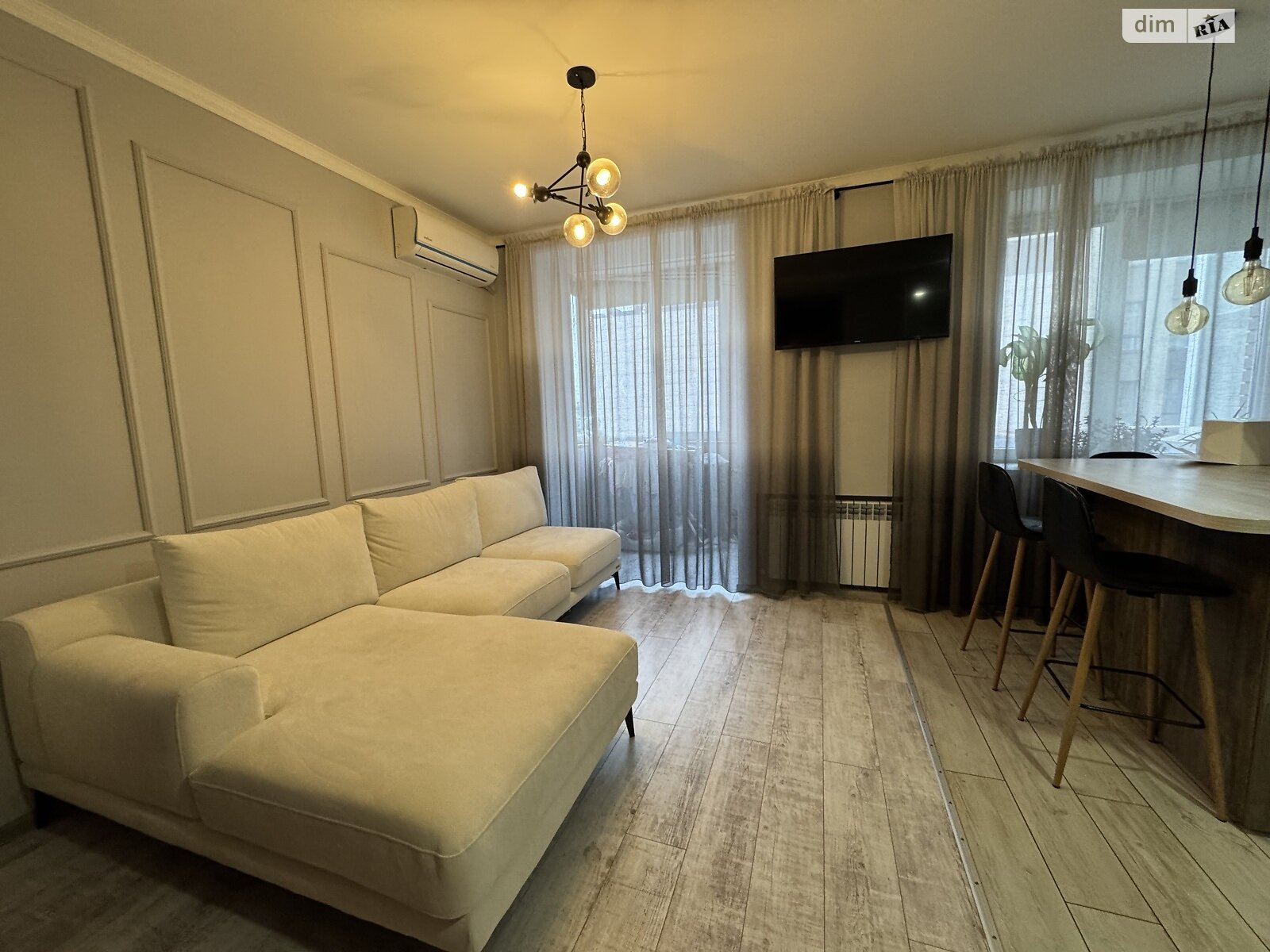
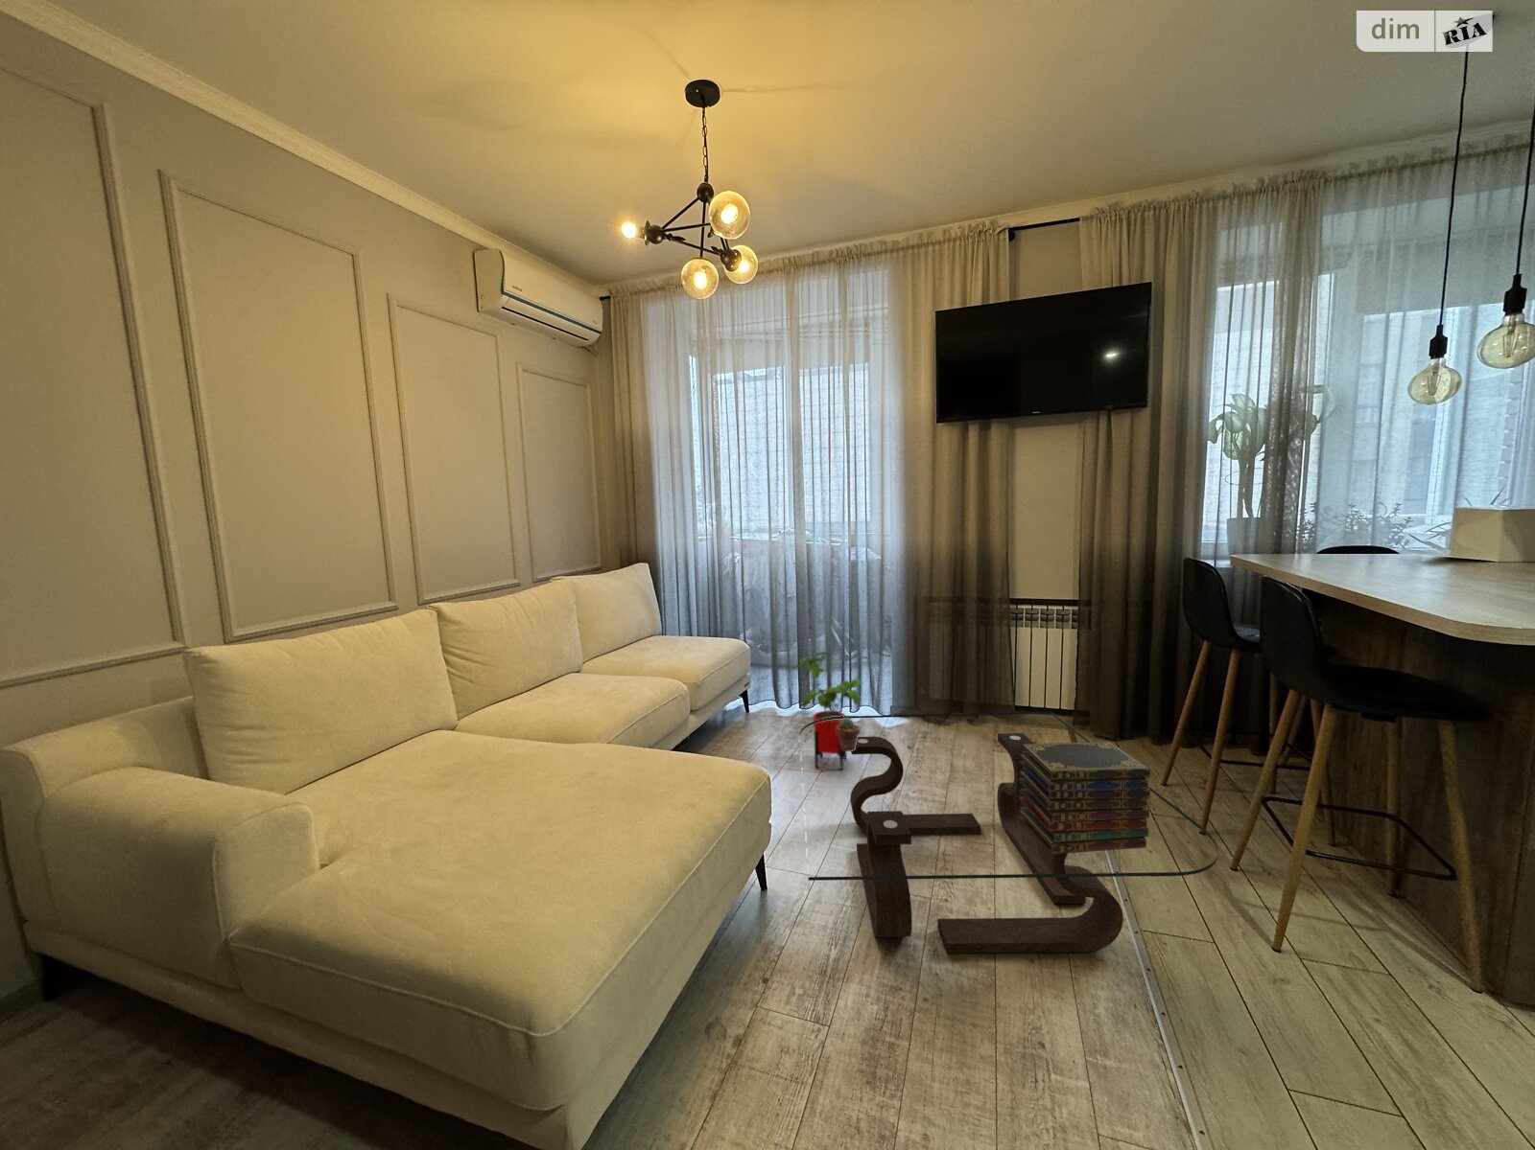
+ house plant (828, 708)
+ potted succulent (847, 732)
+ book stack (1081, 792)
+ coffee table (961, 823)
